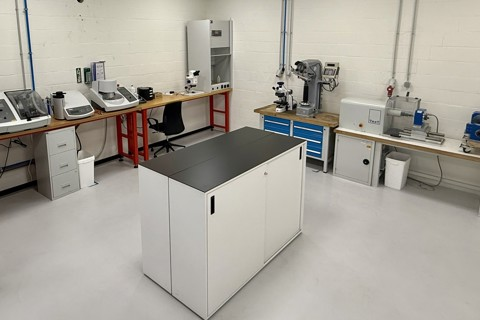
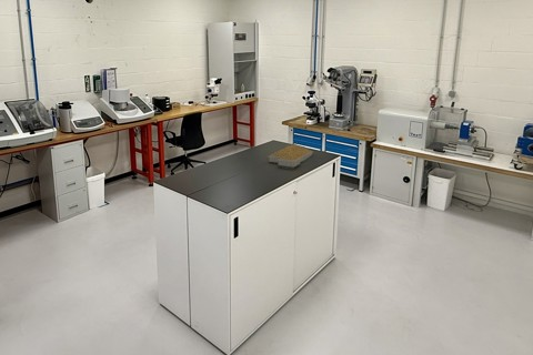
+ architectural model (290, 152)
